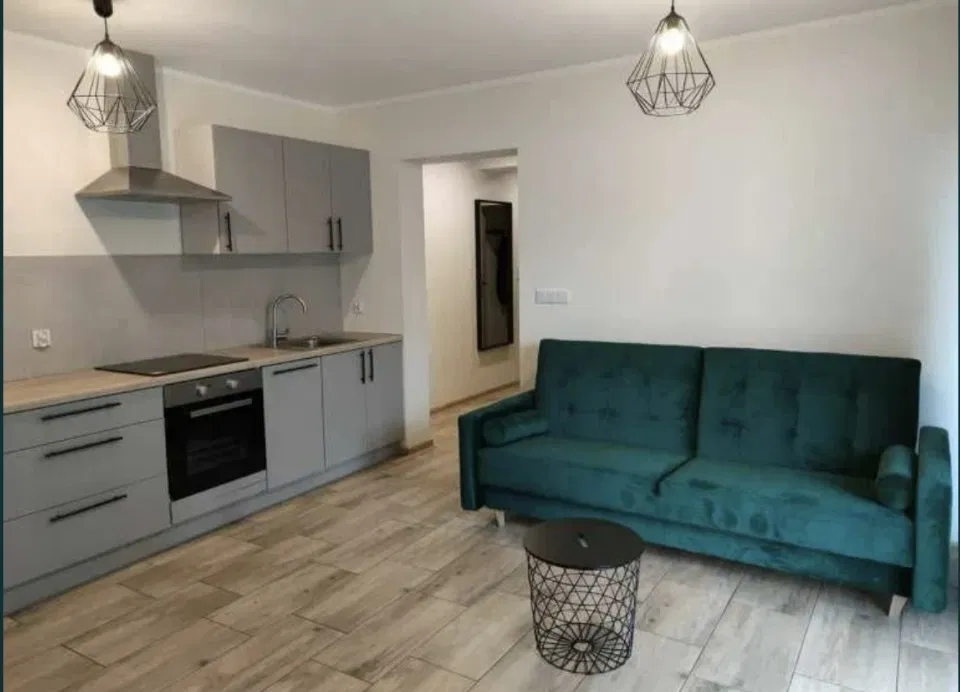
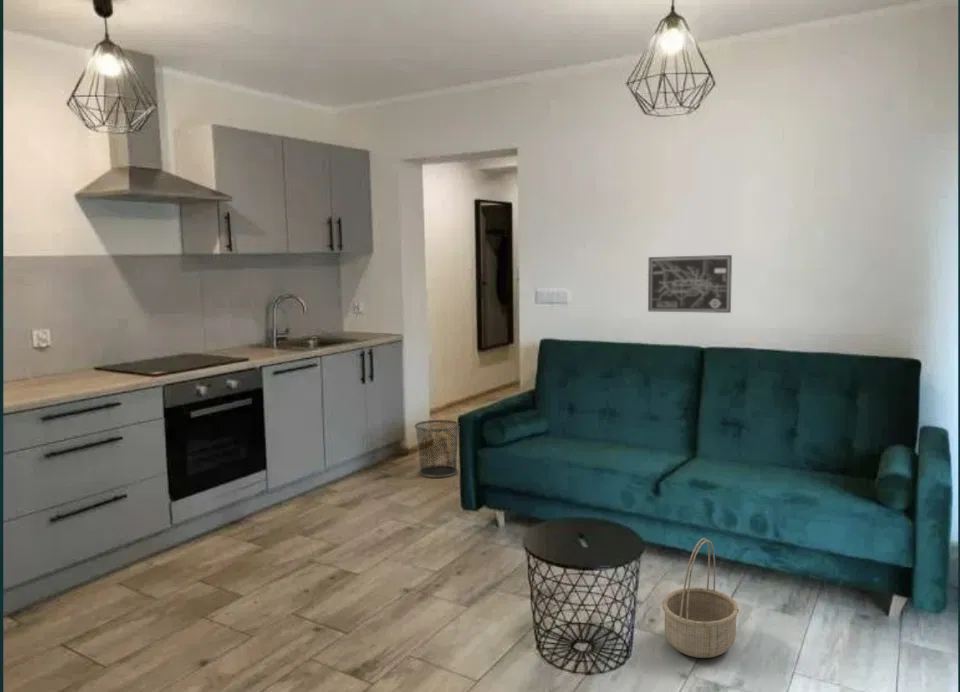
+ basket (700, 592)
+ waste bin (437, 448)
+ wall art (688, 284)
